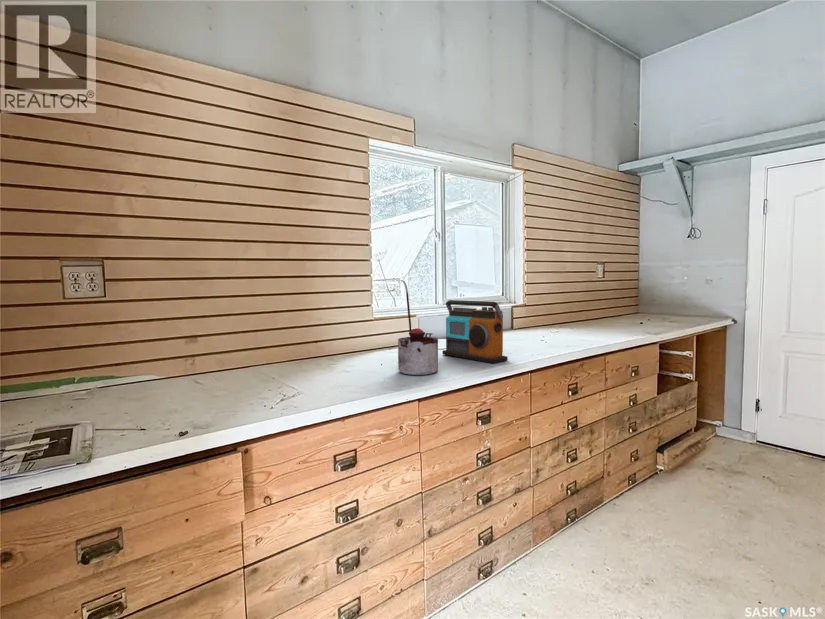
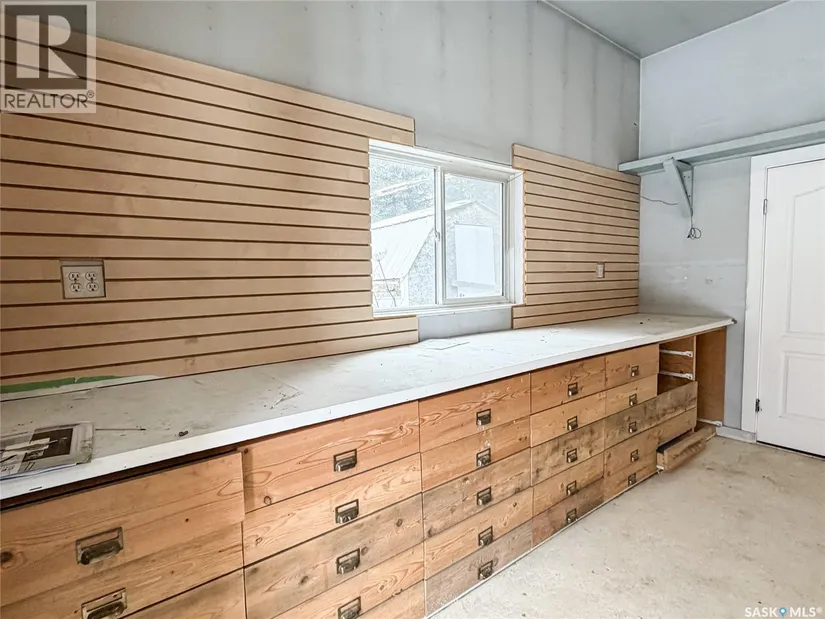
- radio (473, 329)
- paint can (416, 328)
